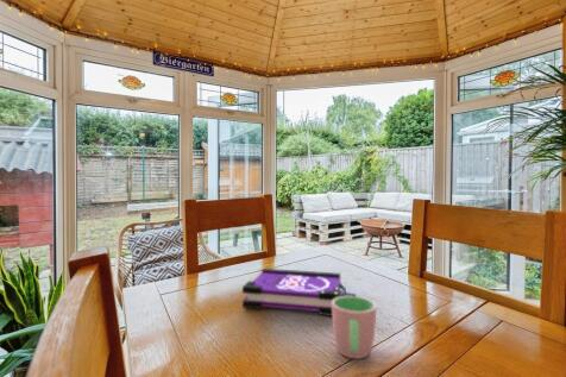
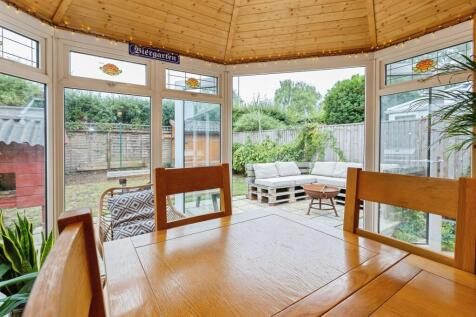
- board game (302, 289)
- cup (353, 329)
